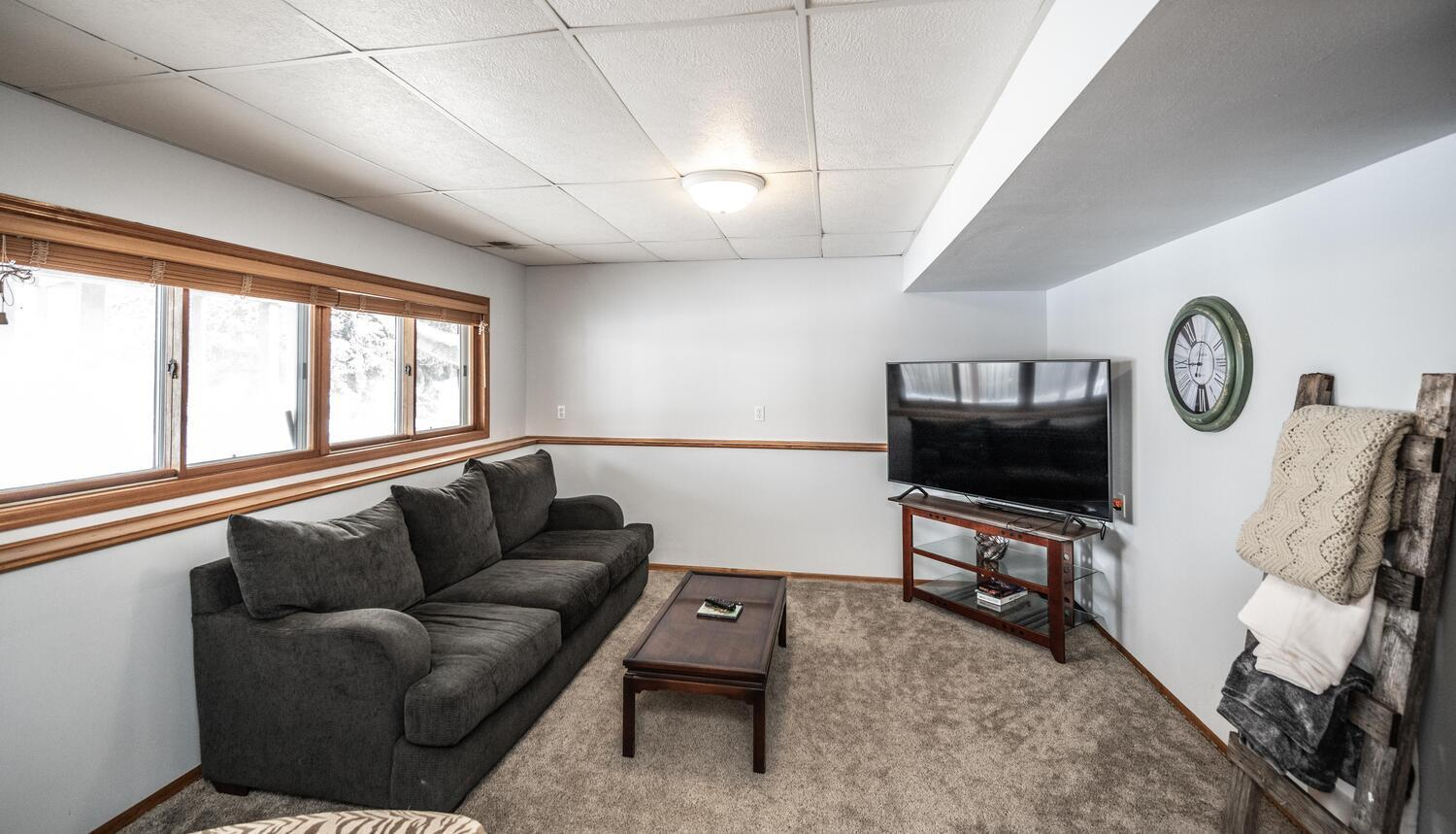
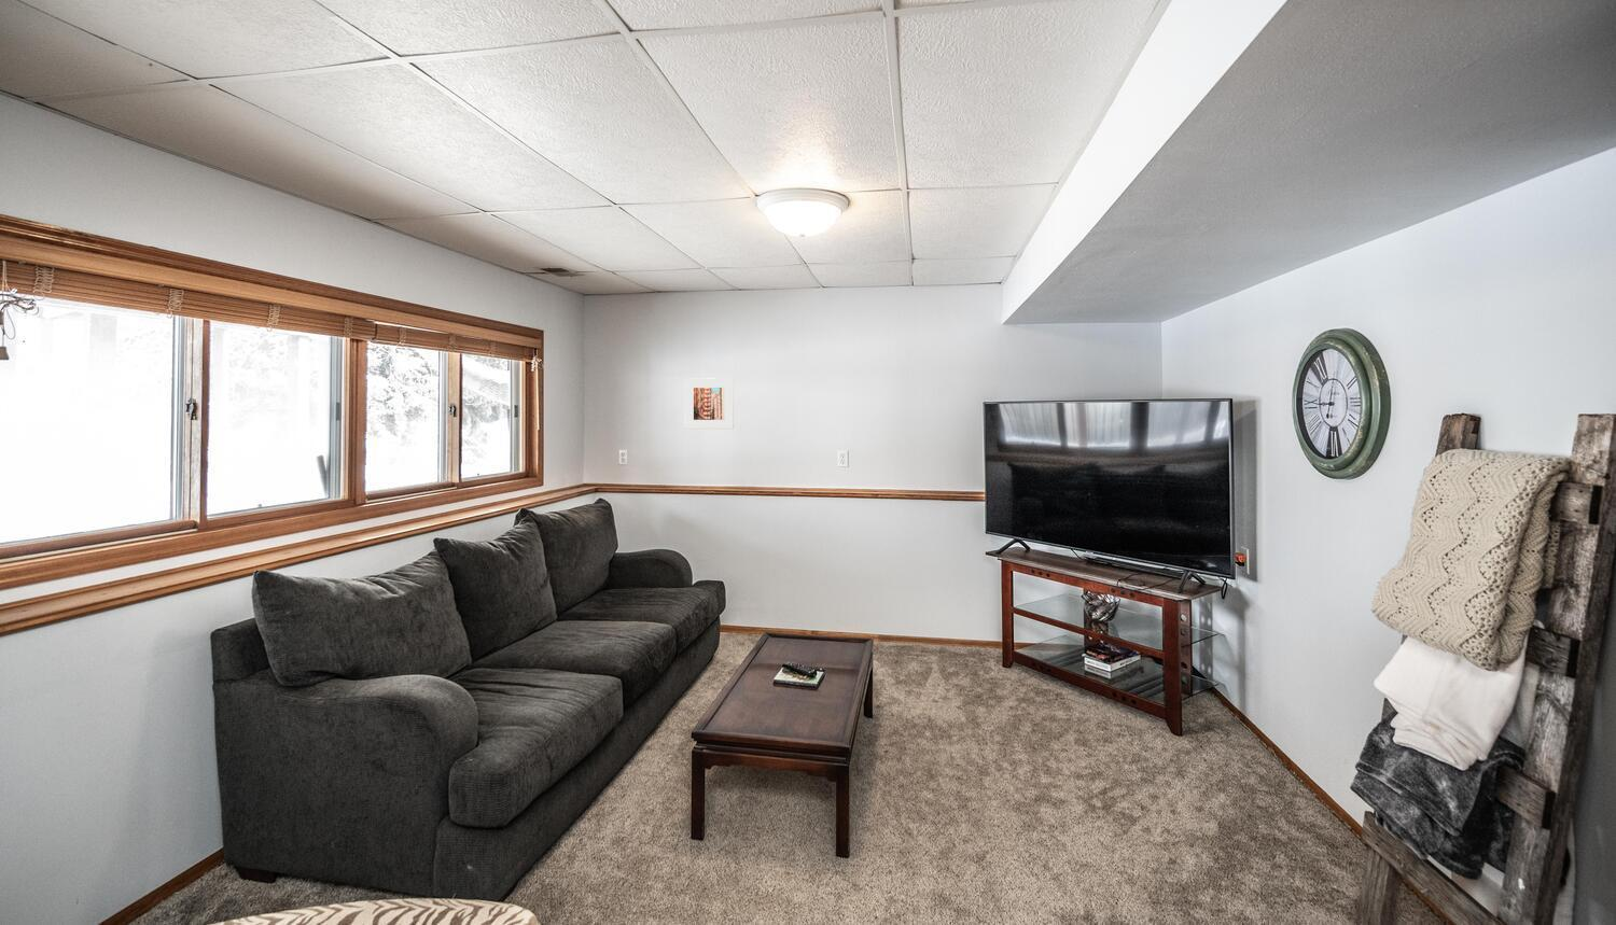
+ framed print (709, 403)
